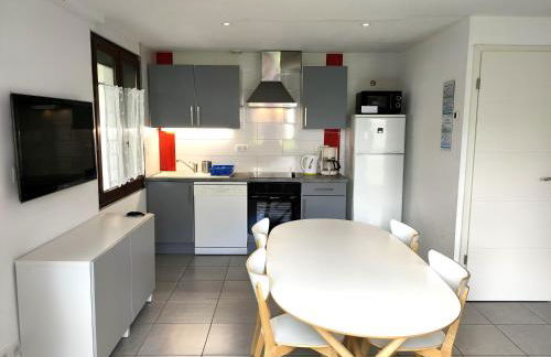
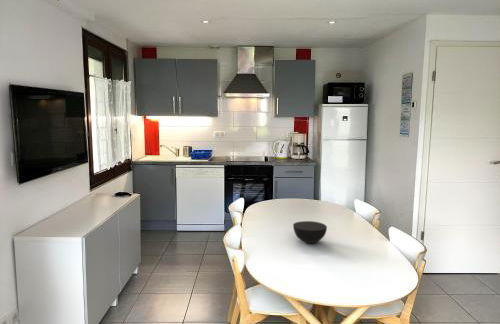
+ bowl (309, 233)
